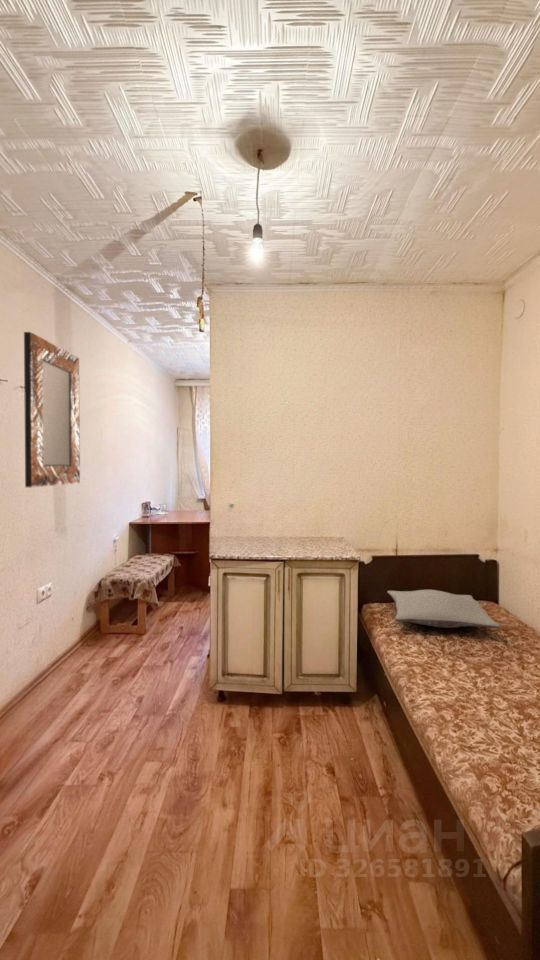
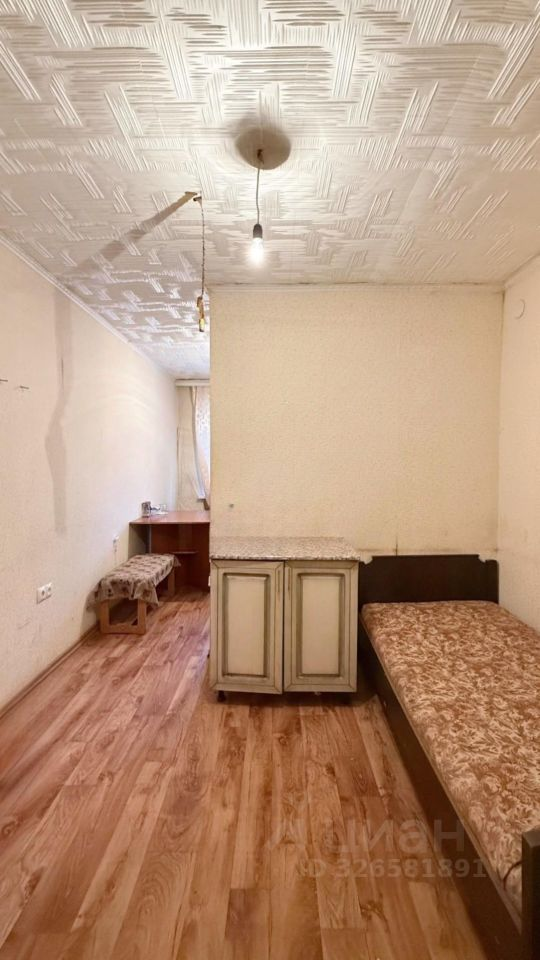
- pillow (436, 607)
- home mirror (55, 416)
